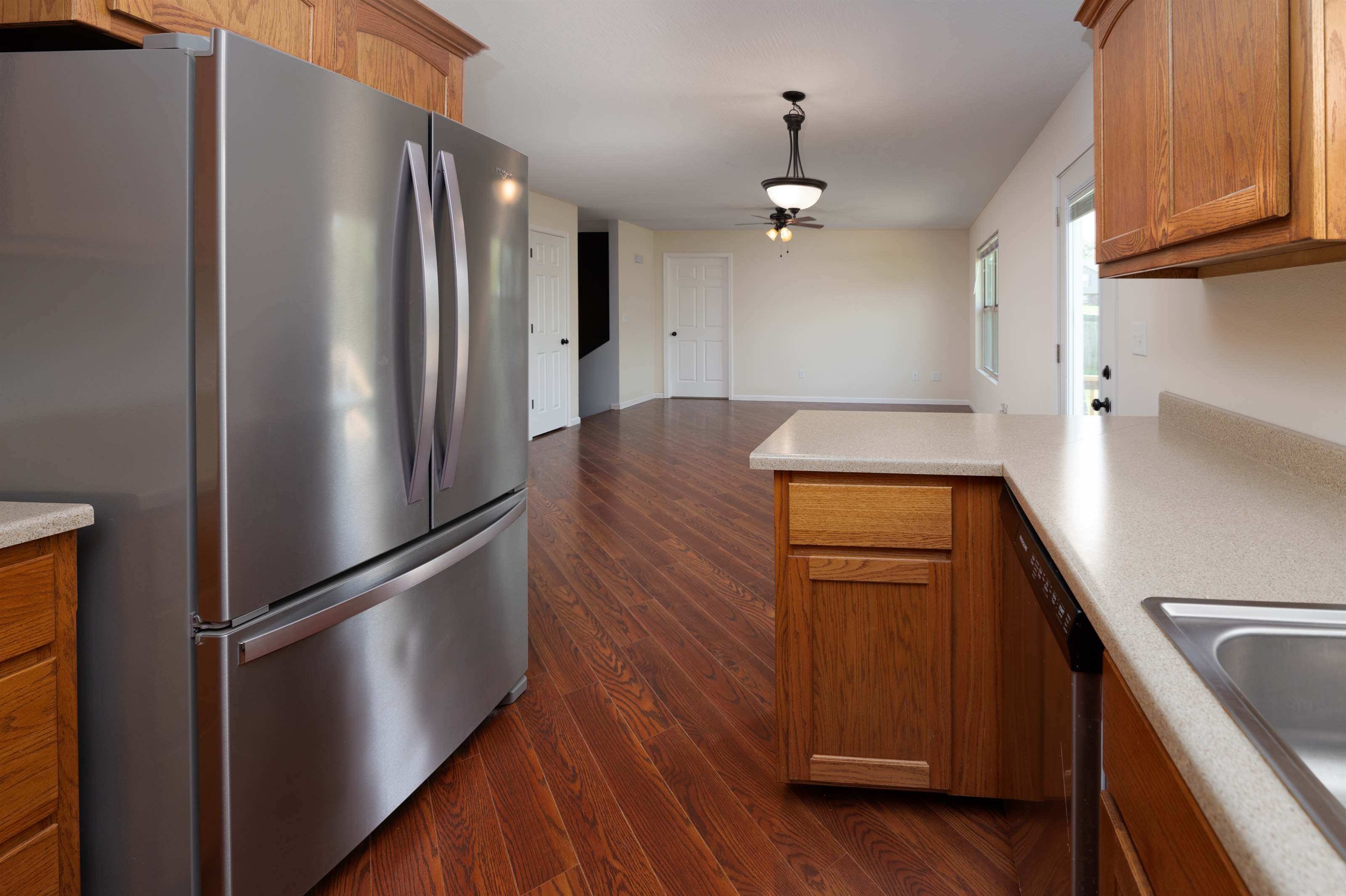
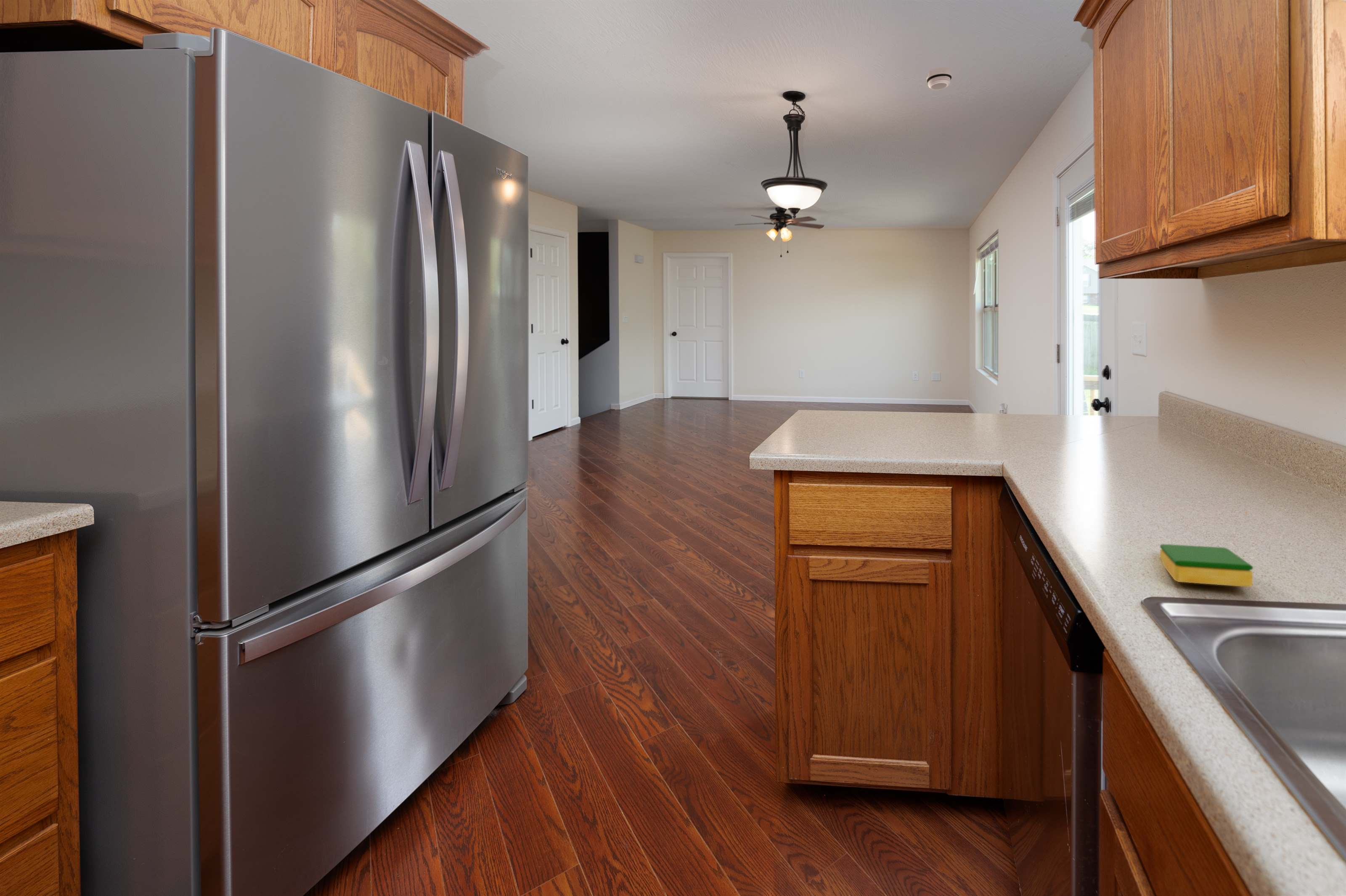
+ dish sponge (1202, 564)
+ smoke detector (939, 79)
